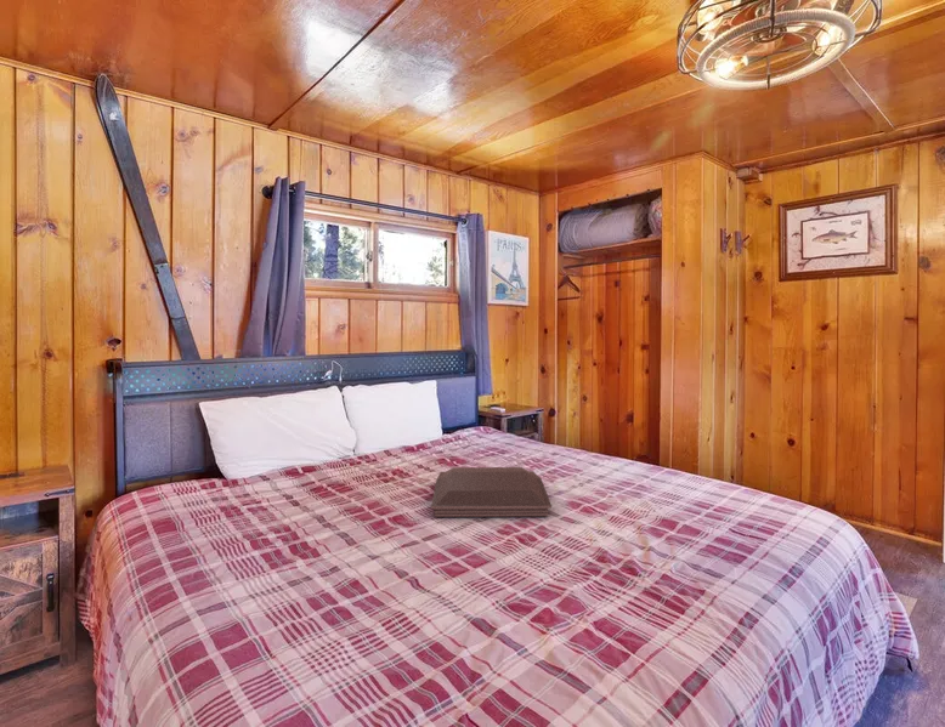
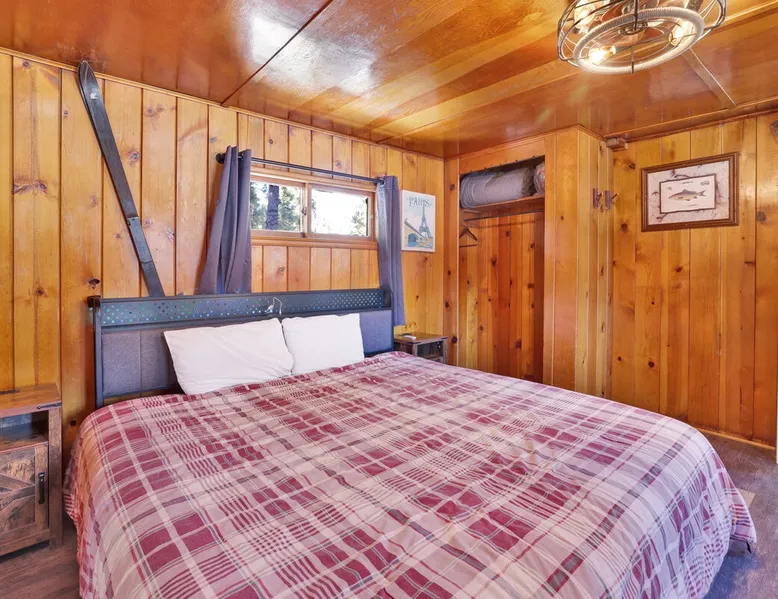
- serving tray (488, 484)
